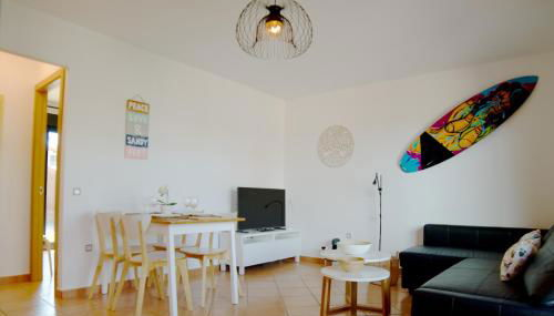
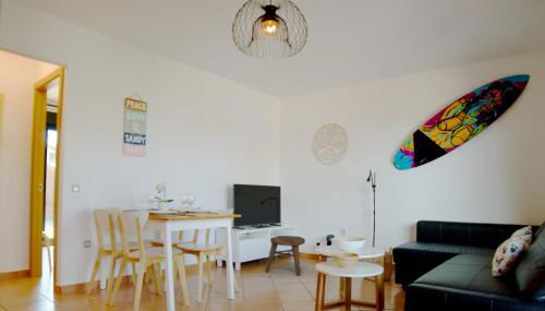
+ stool (288, 254)
